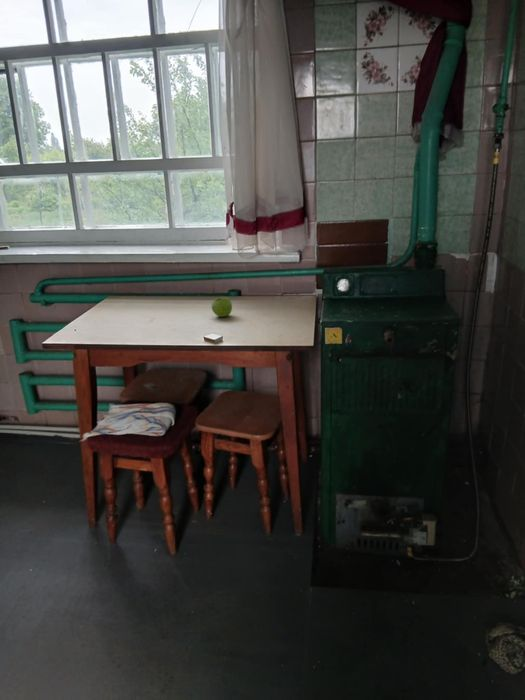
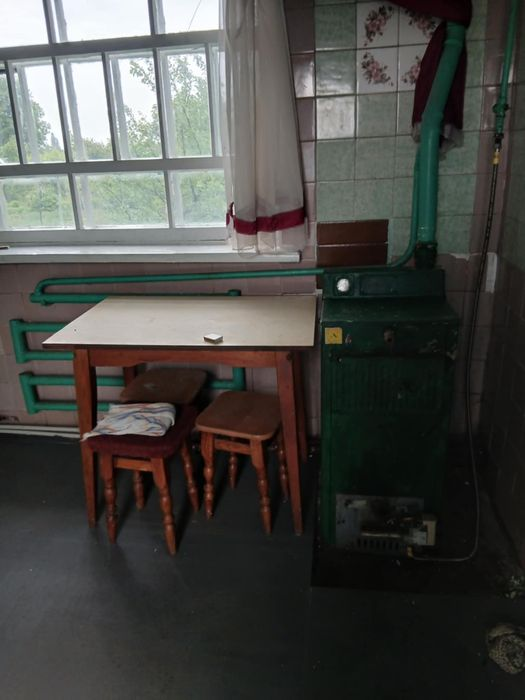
- fruit (221, 306)
